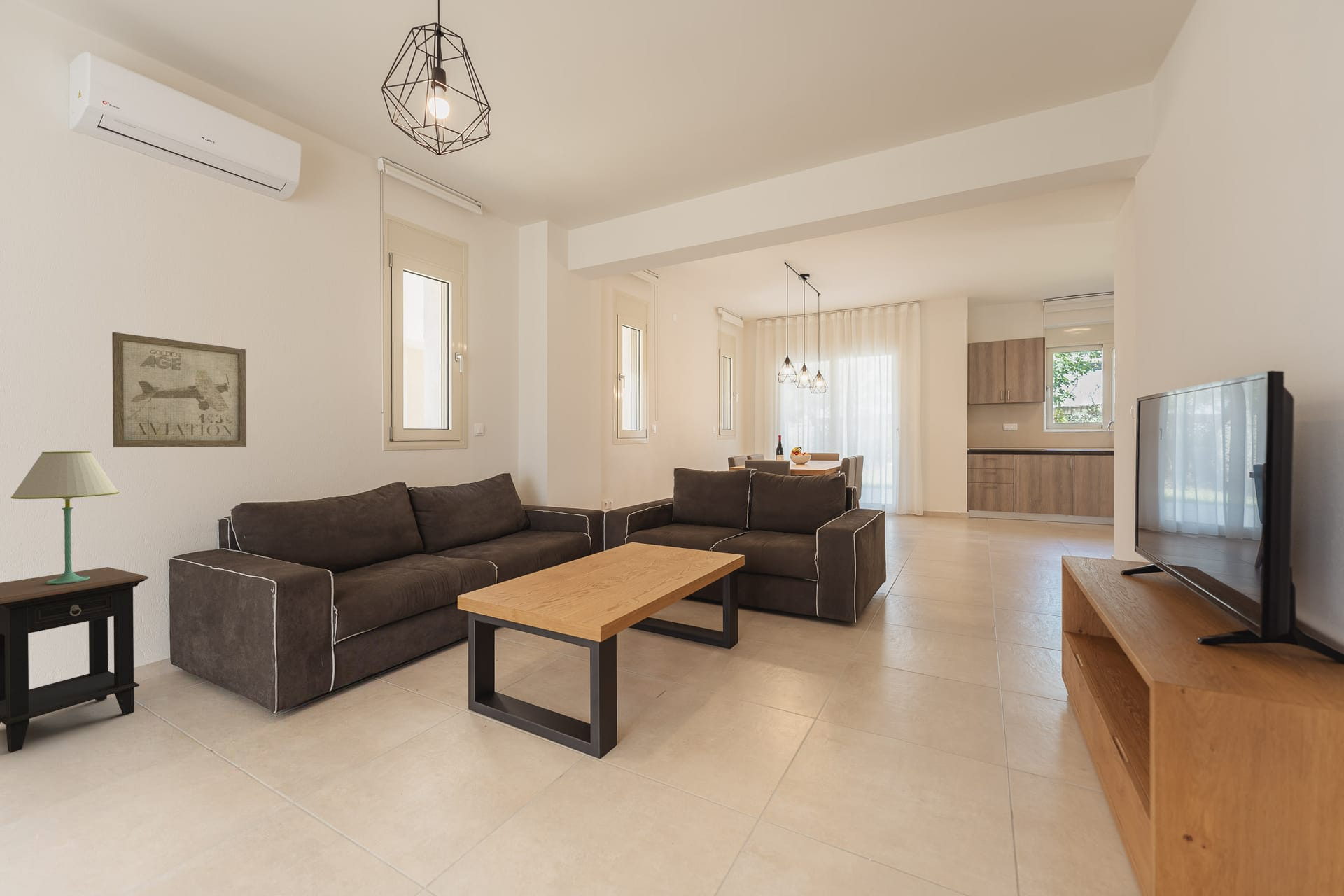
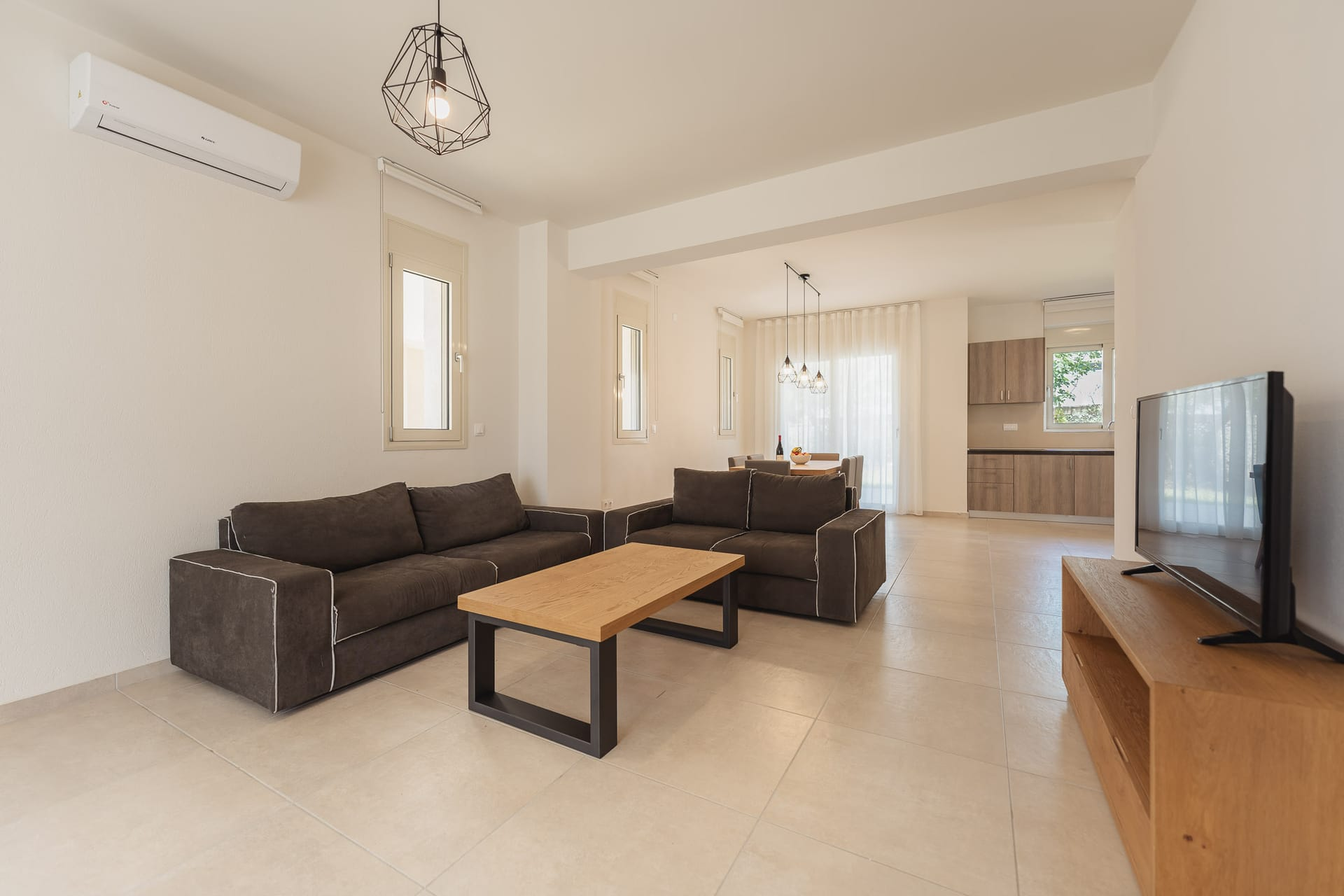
- wall art (185, 394)
- side table (57, 627)
- table lamp (67, 516)
